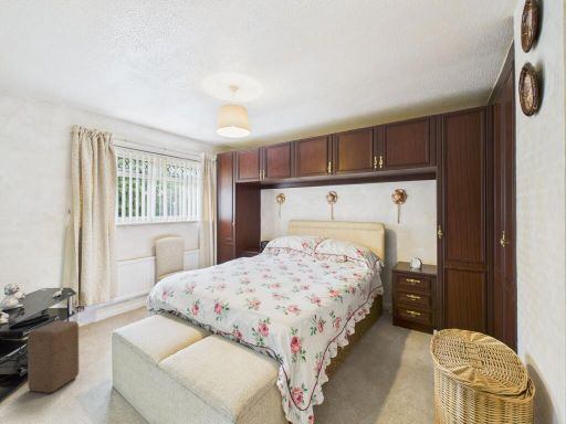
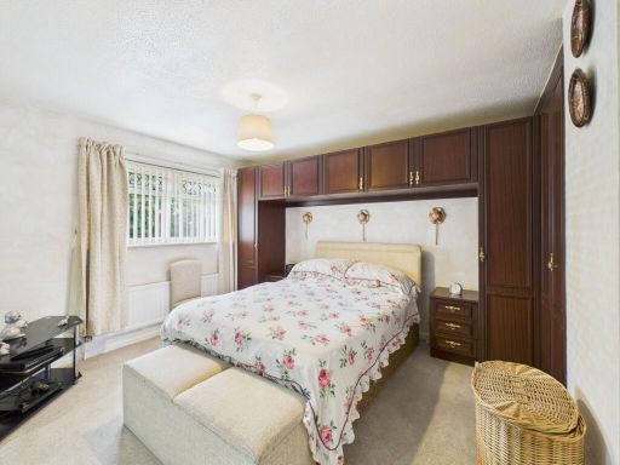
- stool (54, 354)
